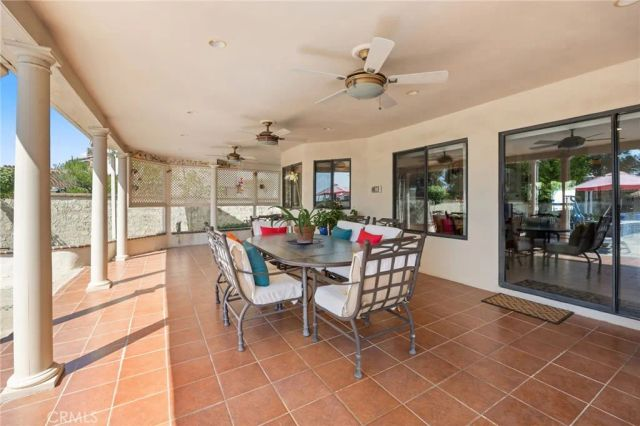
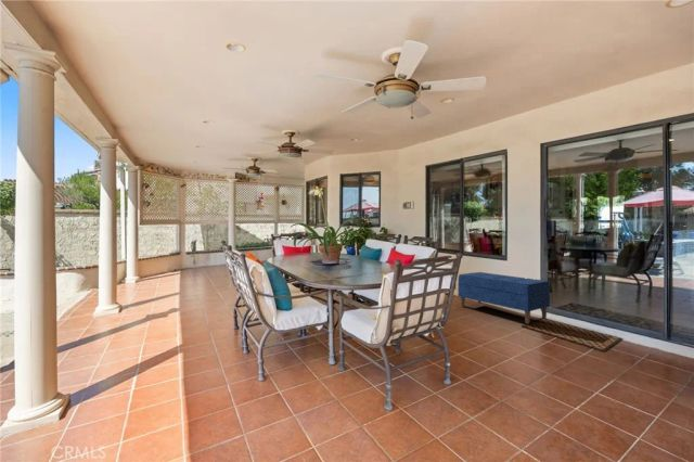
+ bench (500, 294)
